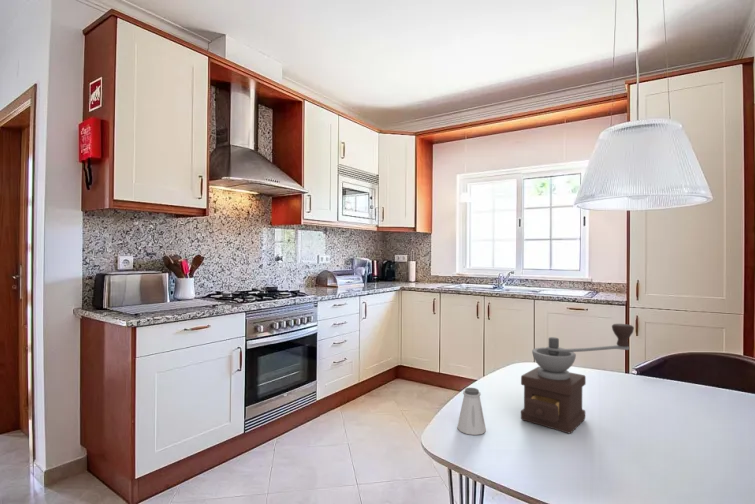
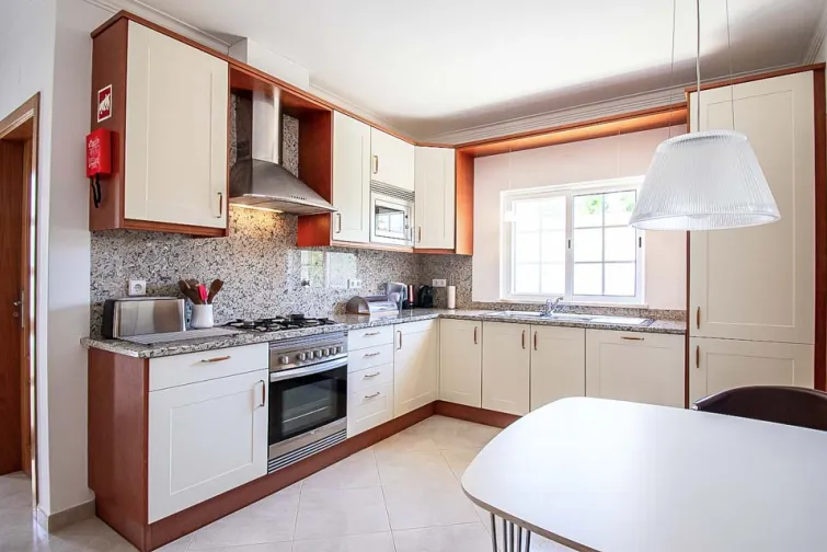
- saltshaker (471, 409)
- coffee grinder (574, 374)
